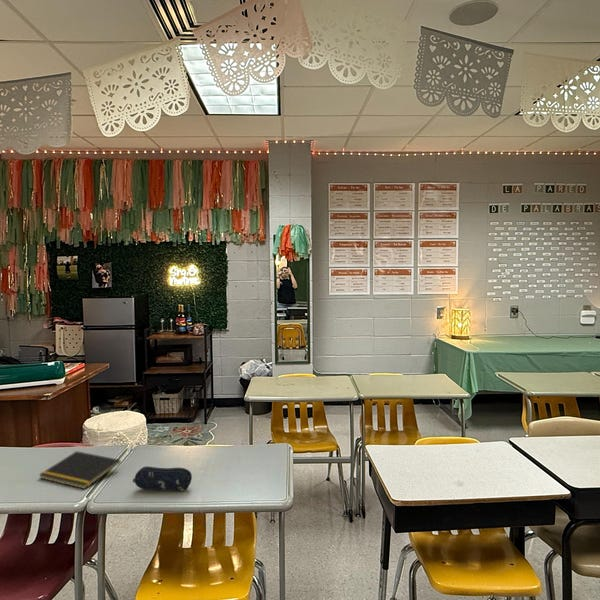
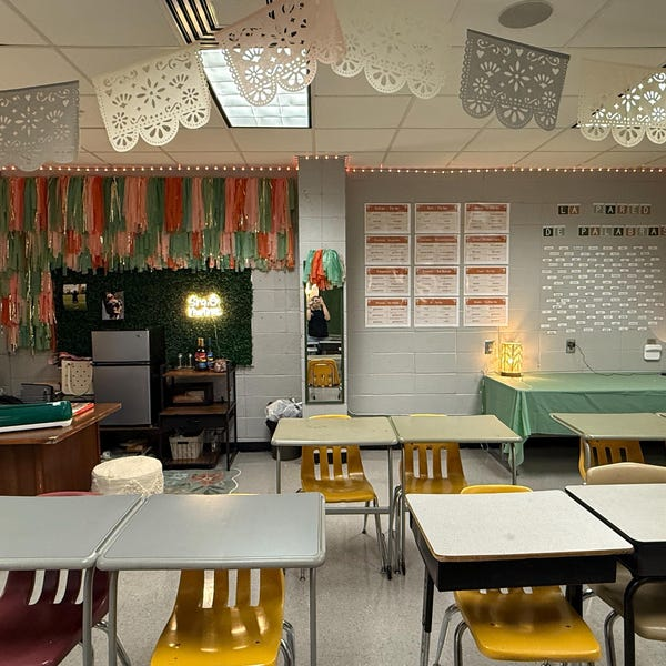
- notepad (80, 468)
- pencil case (163, 478)
